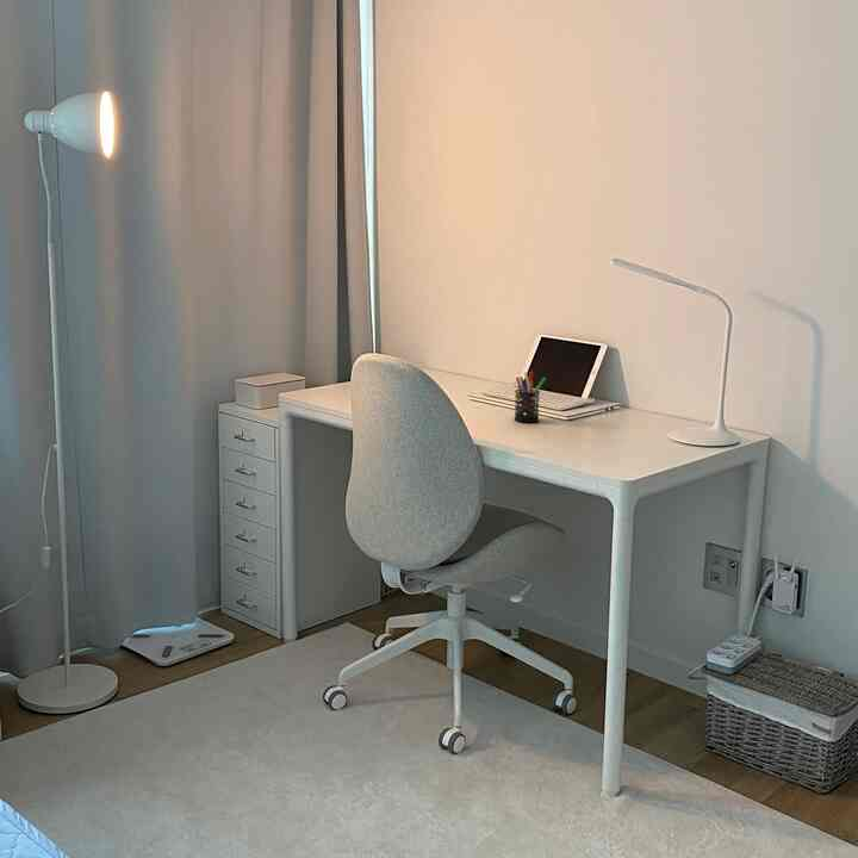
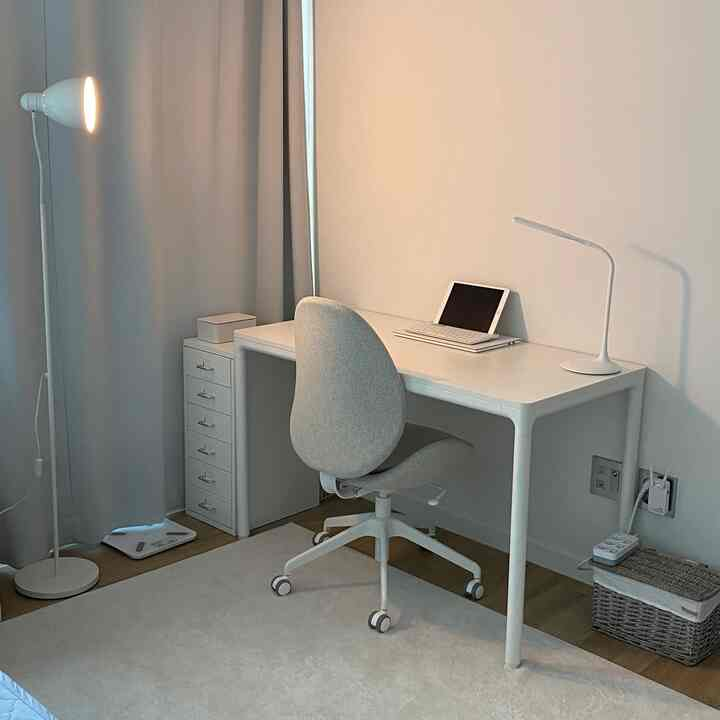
- pen holder (530, 394)
